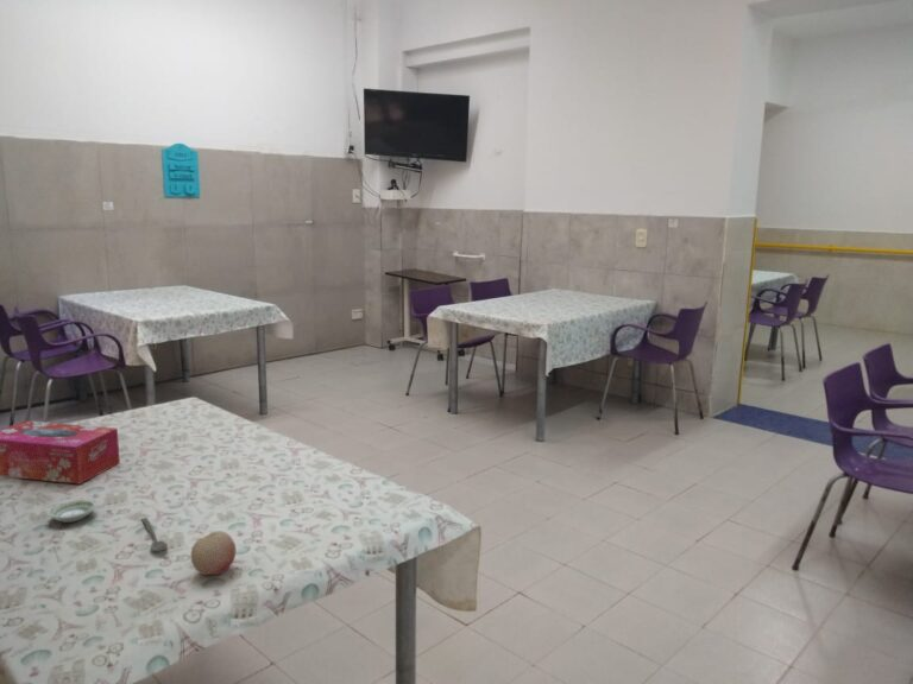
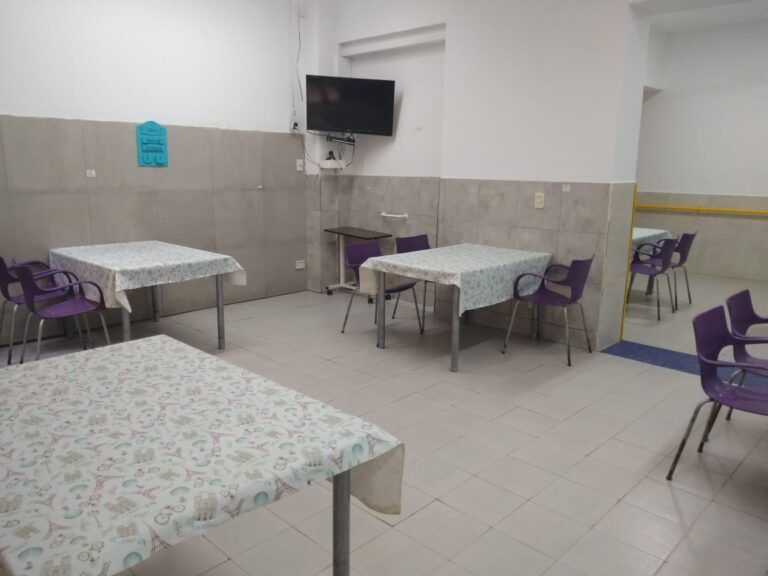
- saucer (73, 512)
- tissue box (51, 450)
- spoon (152, 533)
- fruit (213, 552)
